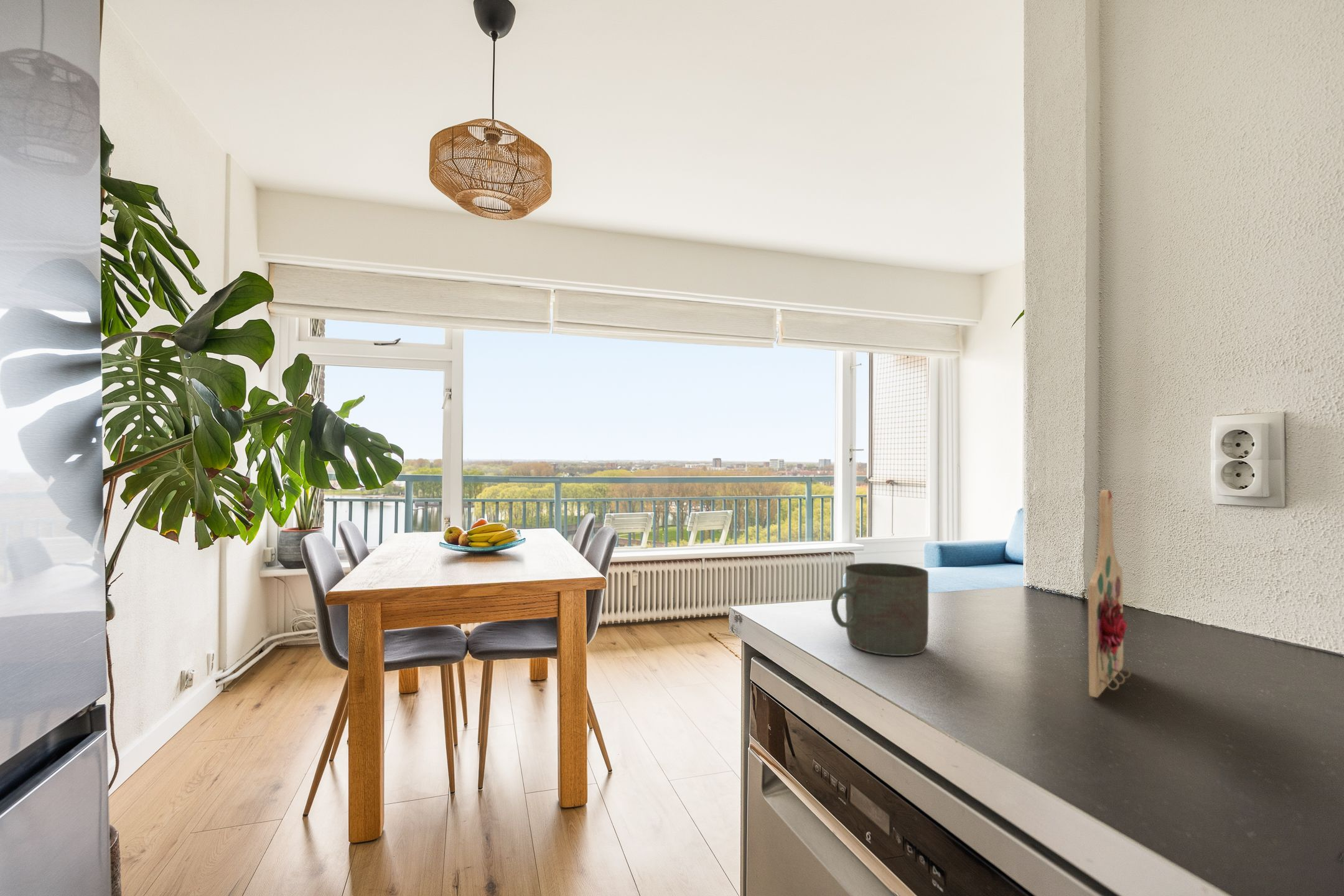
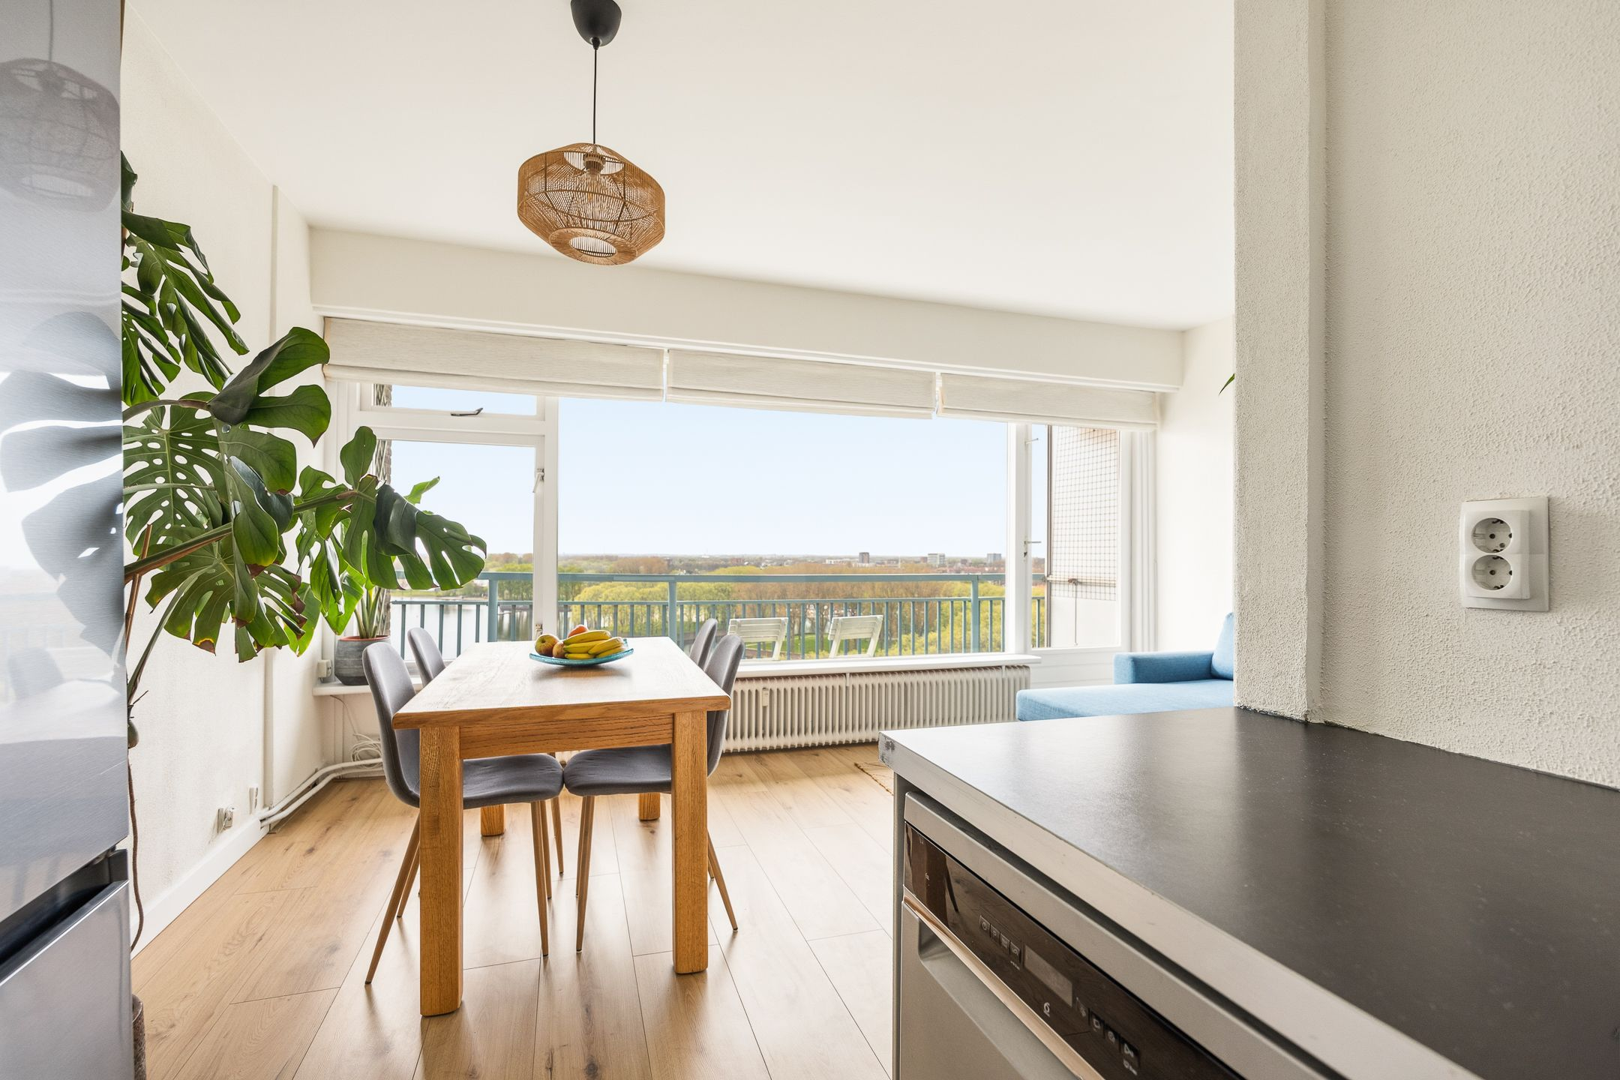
- mug (875, 607)
- cutting board (1116, 586)
